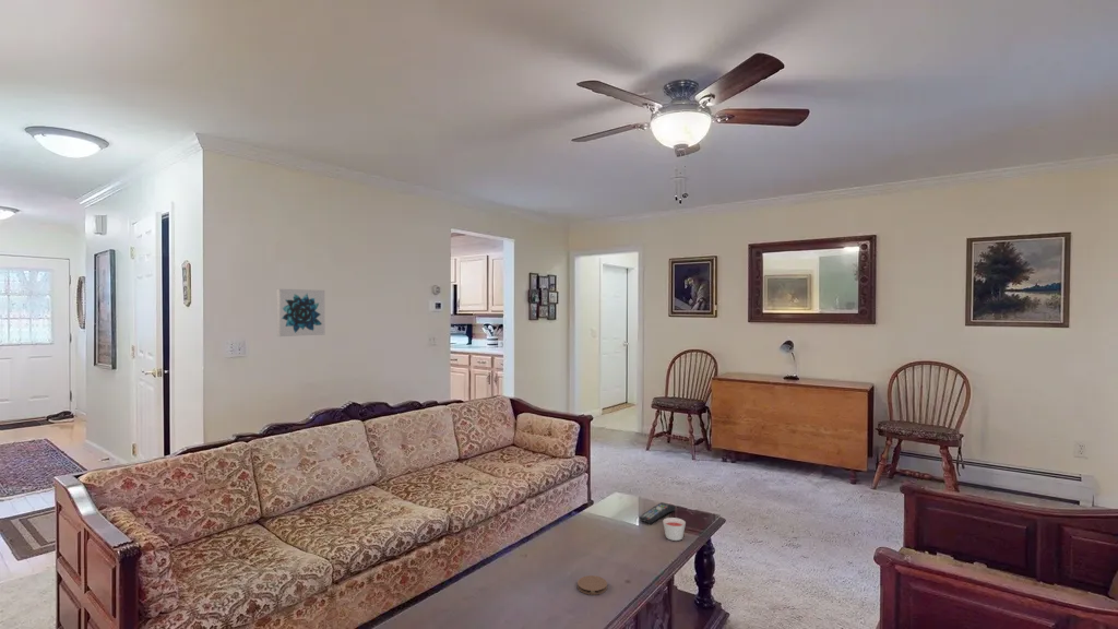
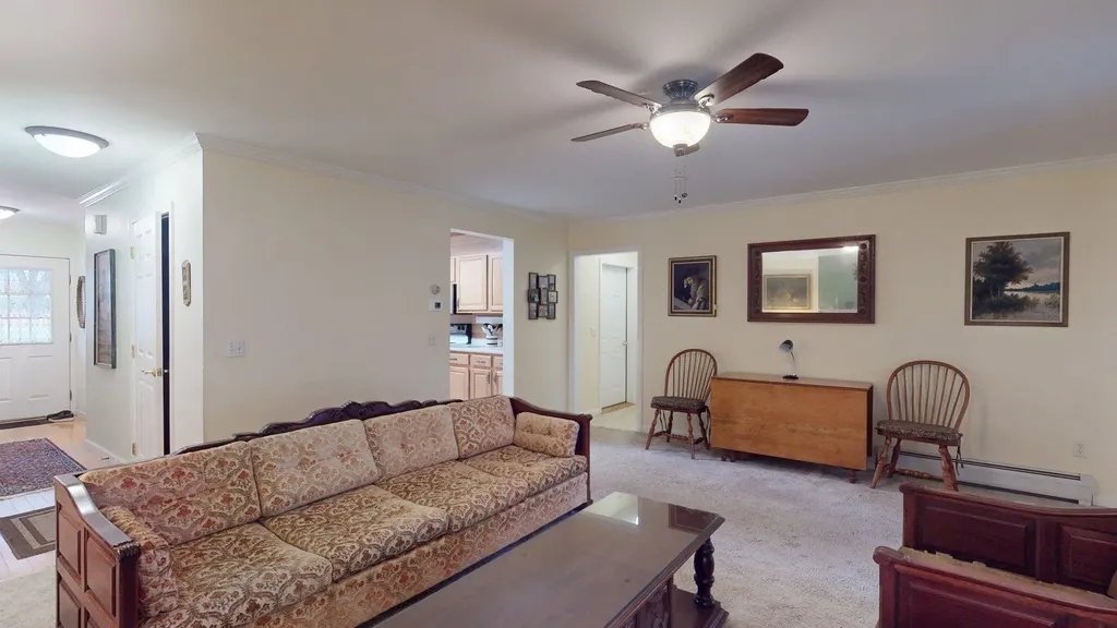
- wall art (301, 312)
- candle (674, 530)
- coaster (592, 584)
- remote control (657, 512)
